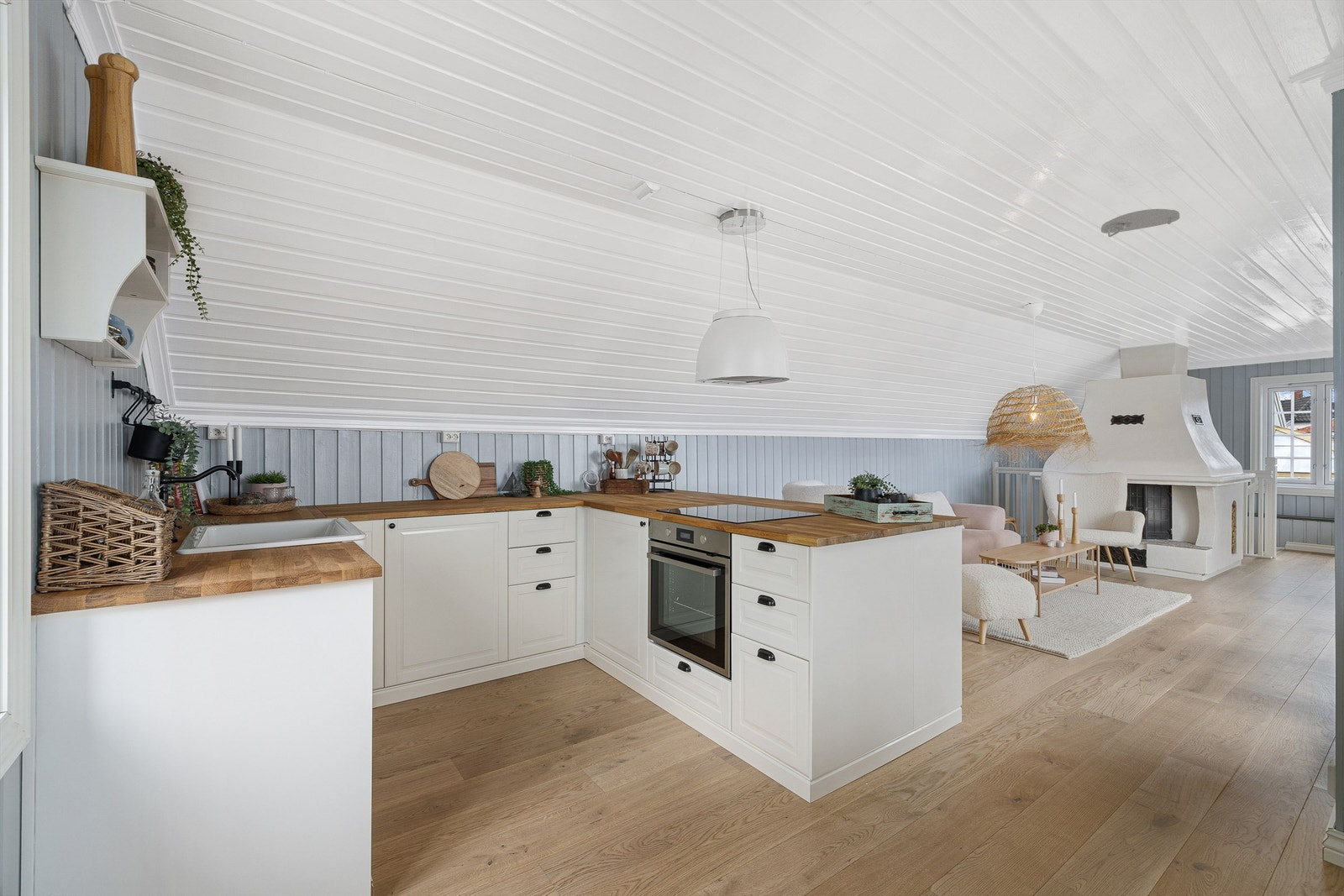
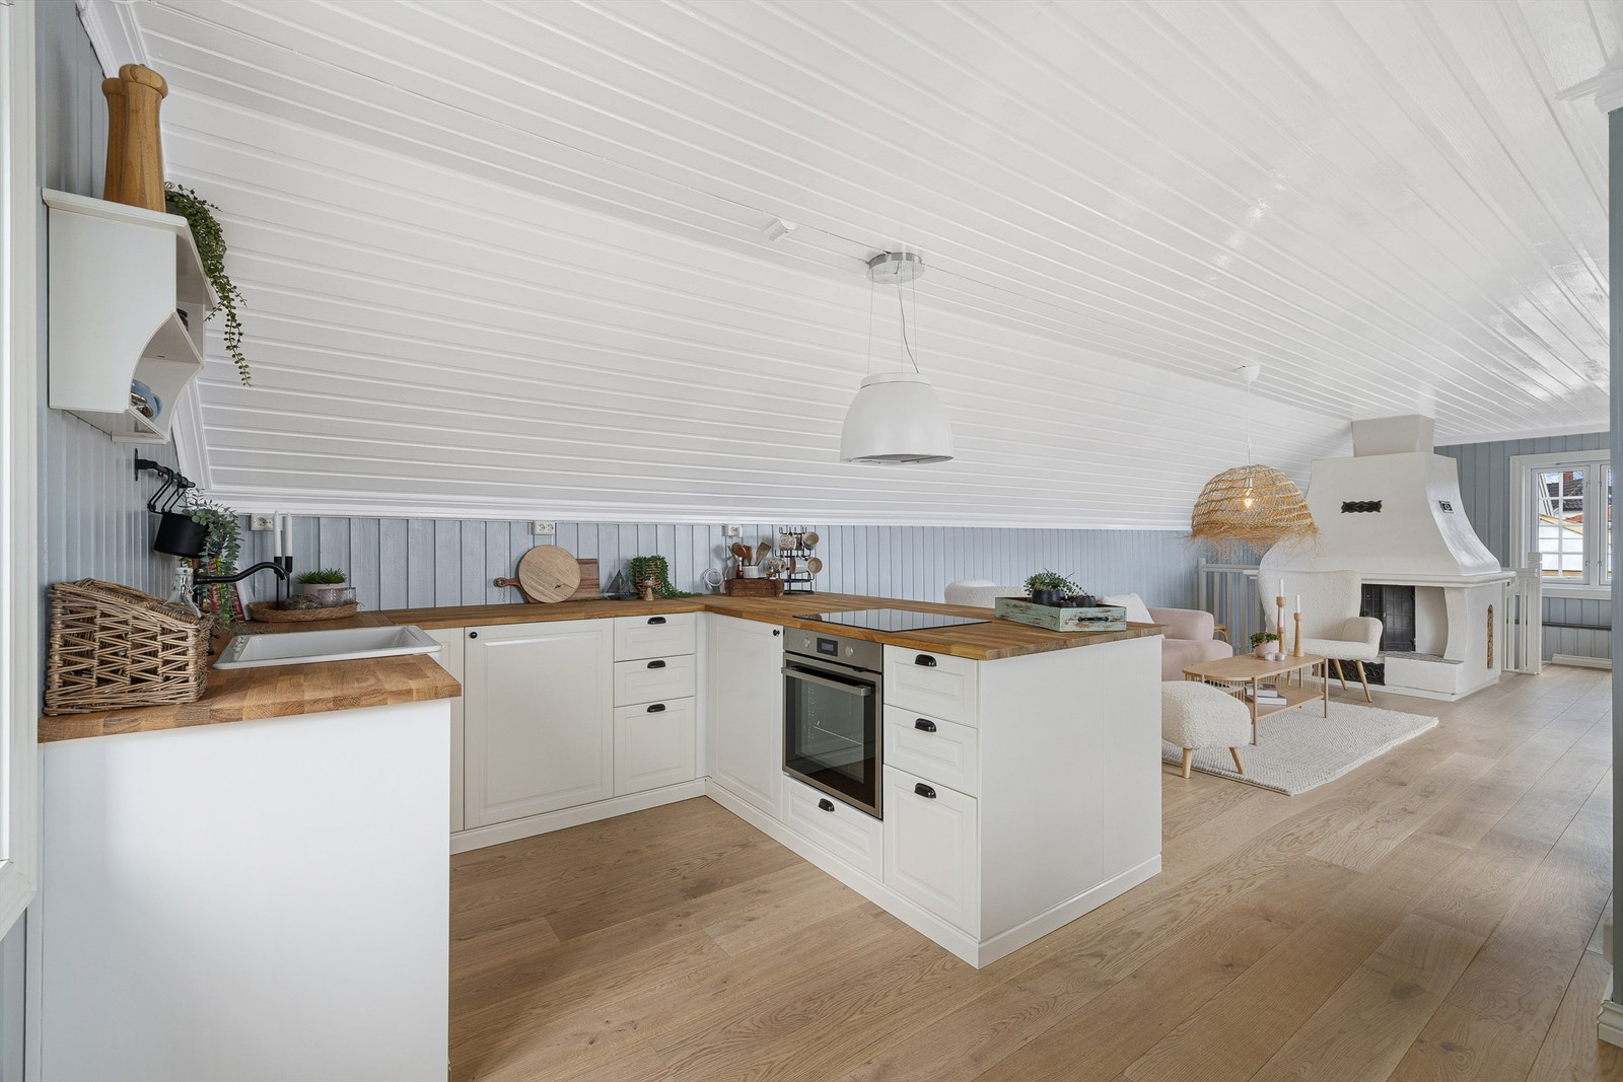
- smoke detector (1139, 223)
